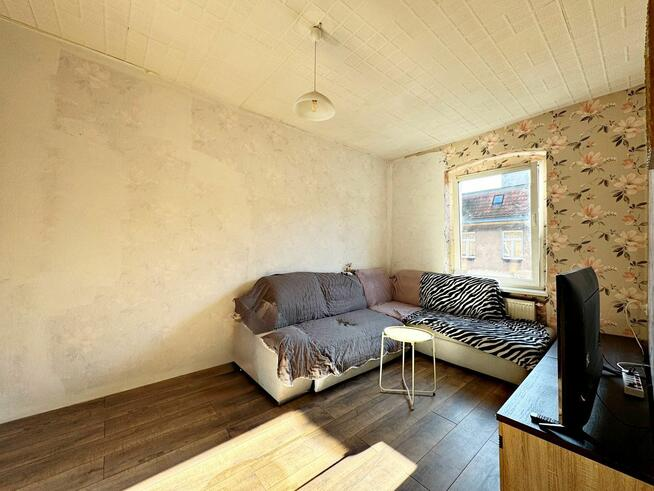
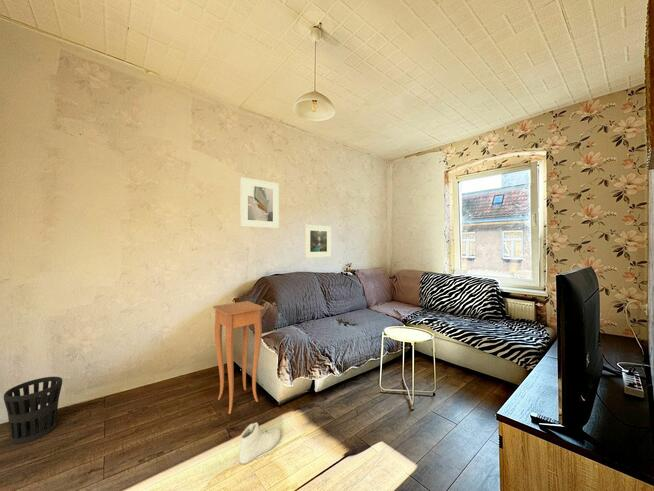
+ wastebasket (34, 409)
+ side table (243, 353)
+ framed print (318, 241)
+ sneaker (261, 434)
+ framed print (260, 204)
